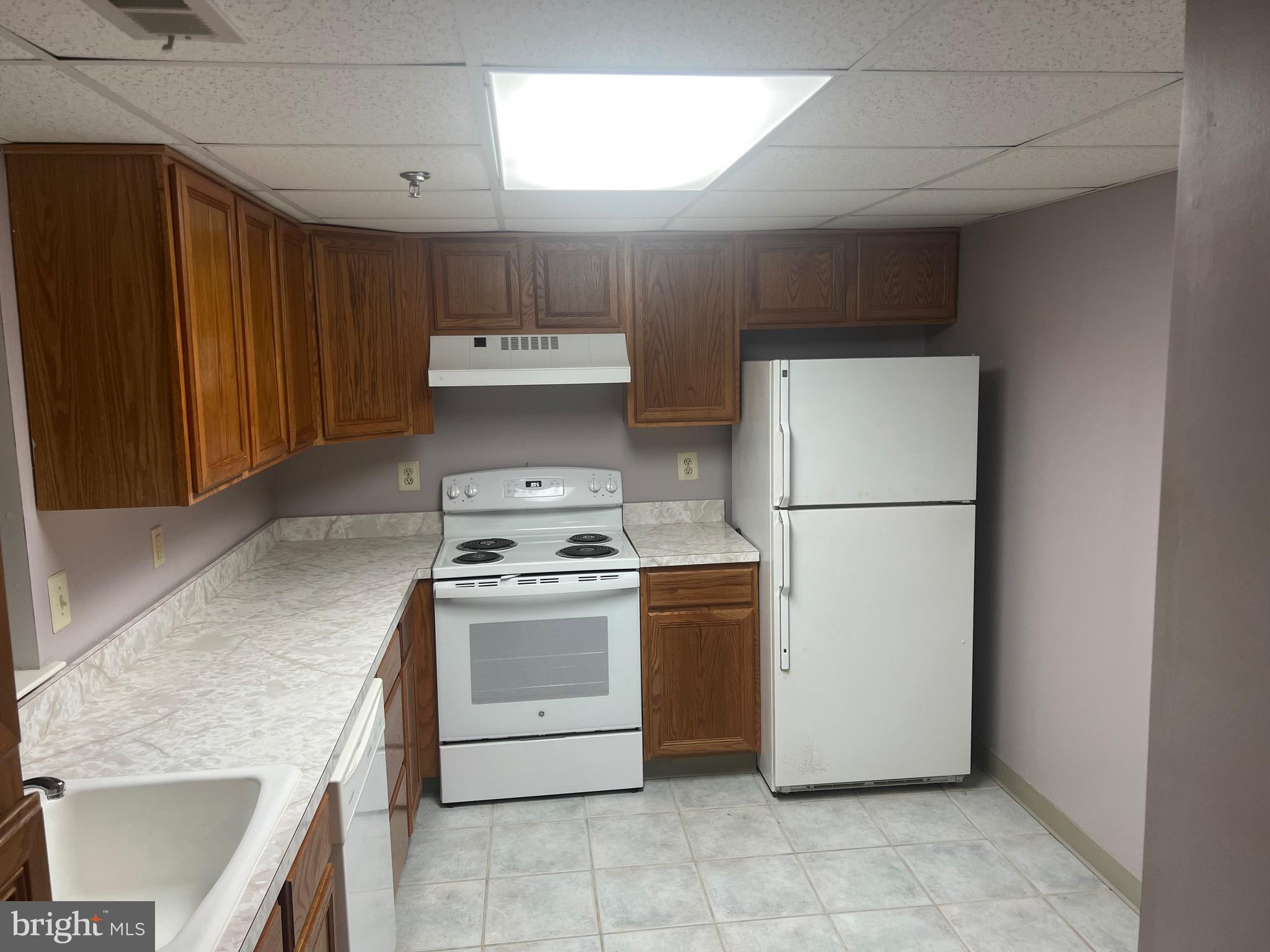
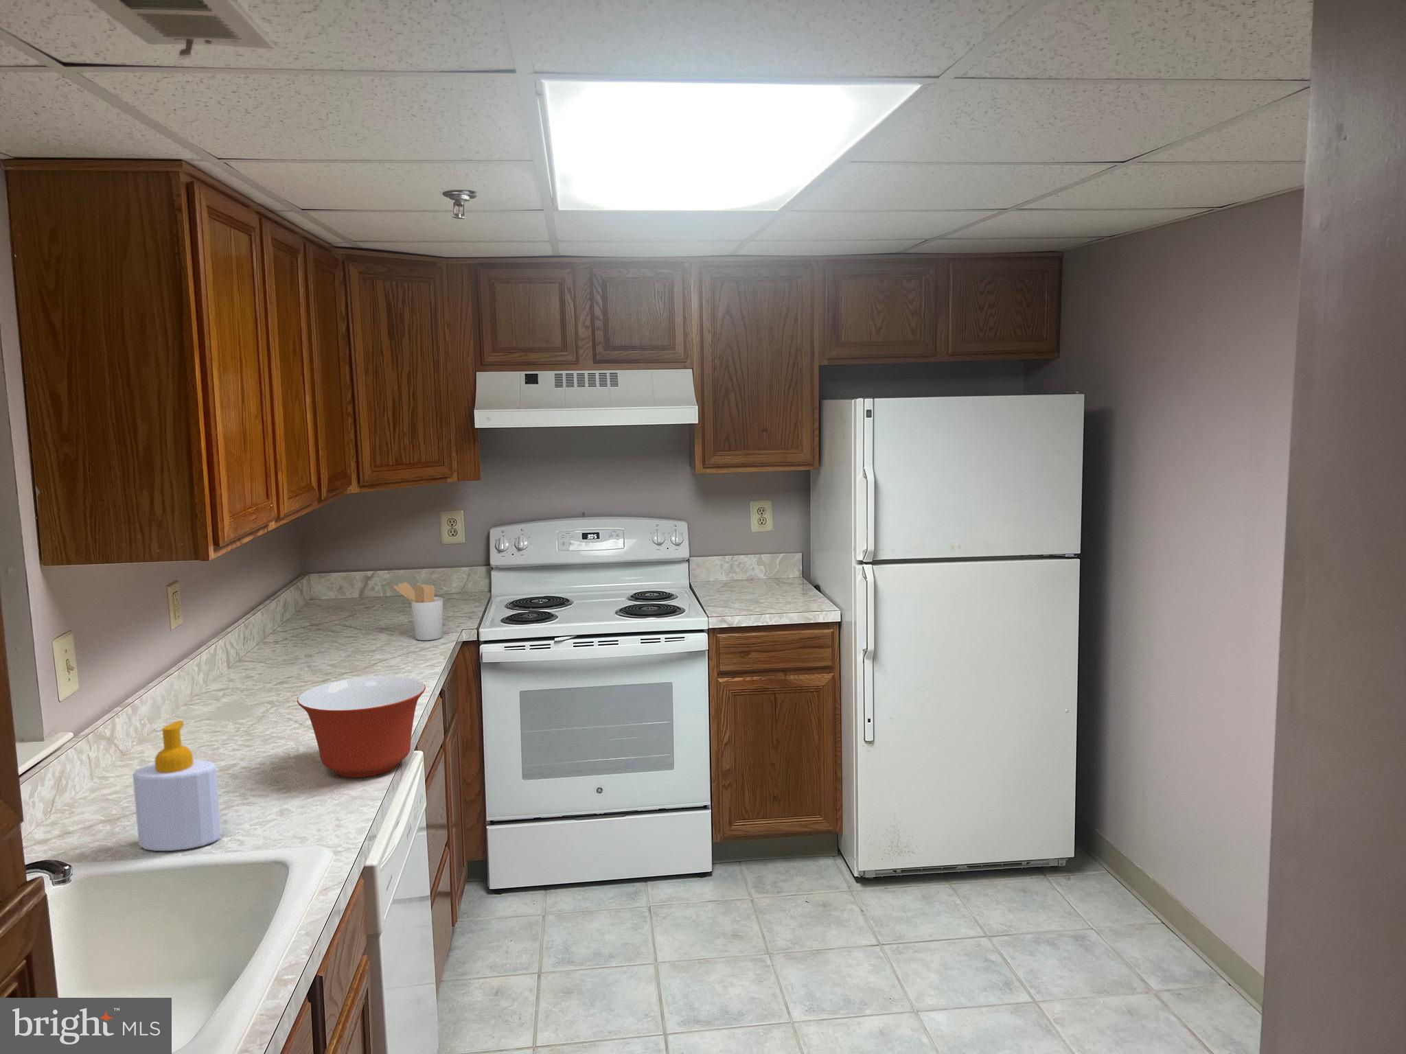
+ mixing bowl (364, 728)
+ soap bottle (176, 784)
+ utensil holder (420, 609)
